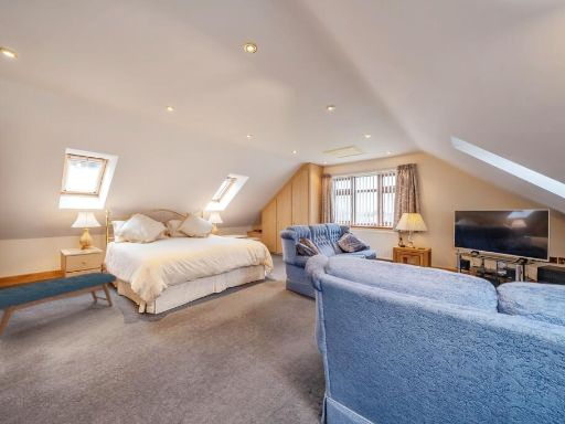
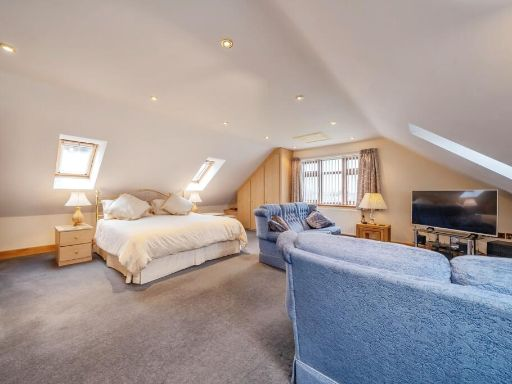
- bench (55, 299)
